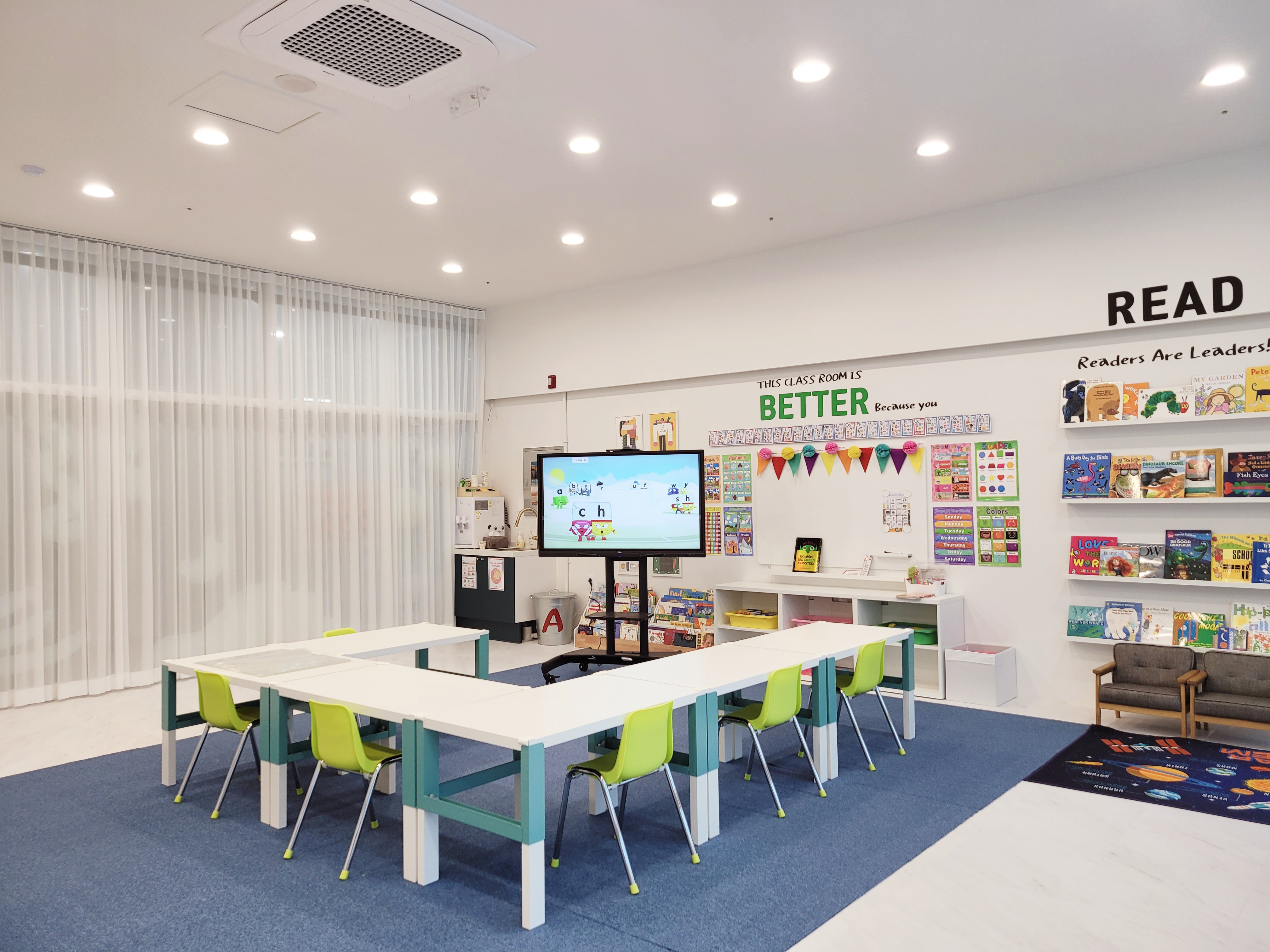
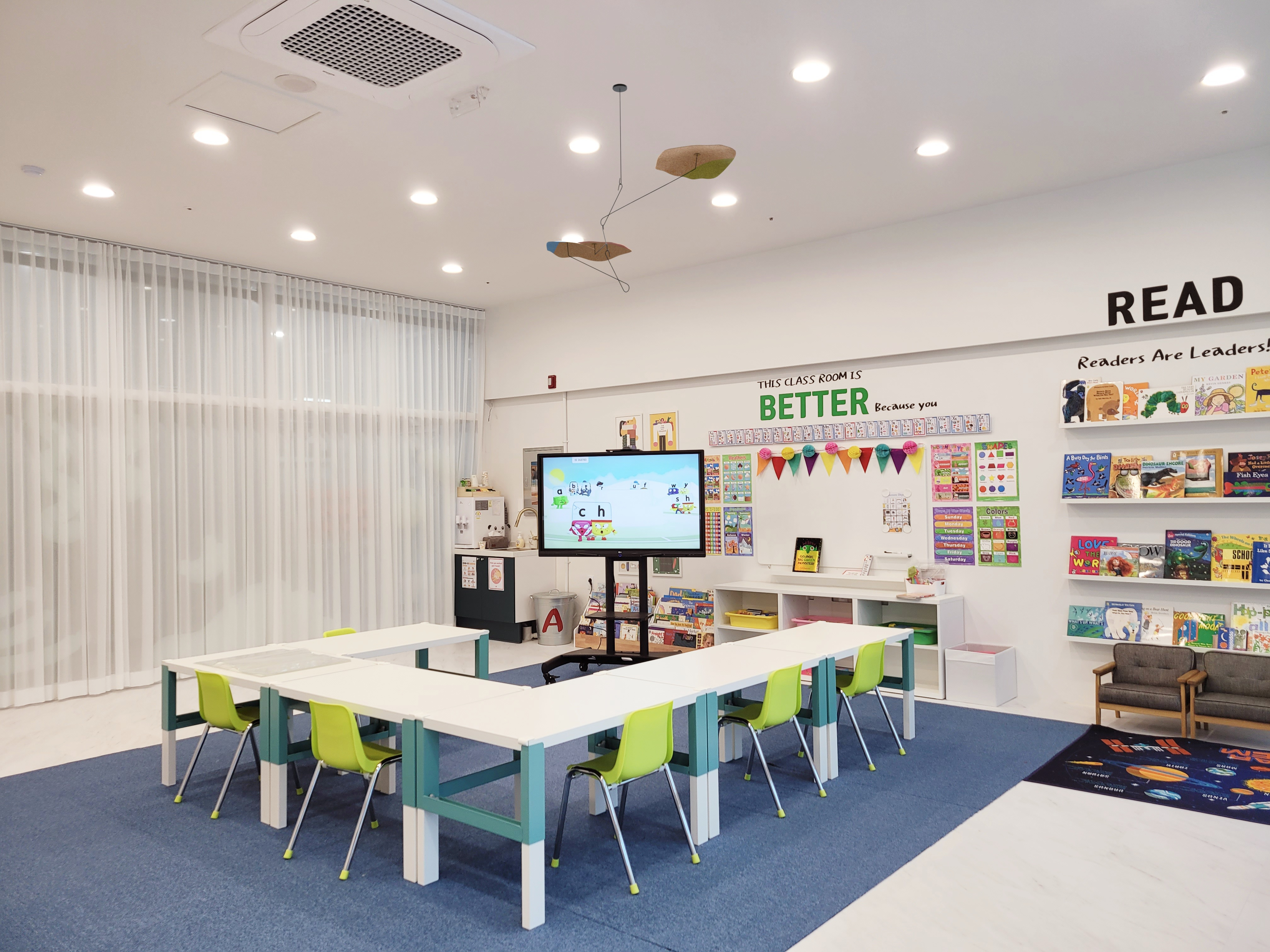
+ ceiling mobile (640, 198)
